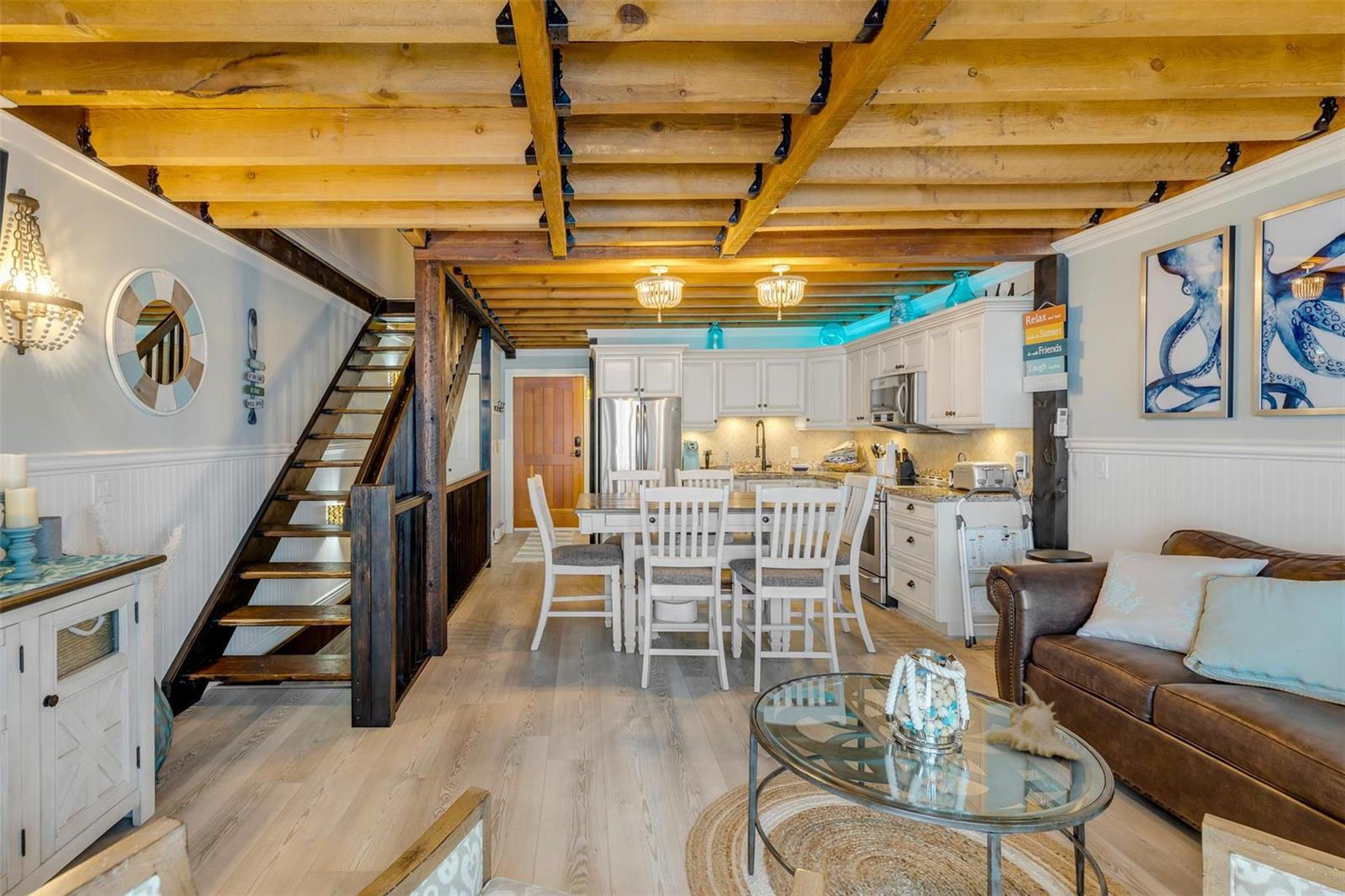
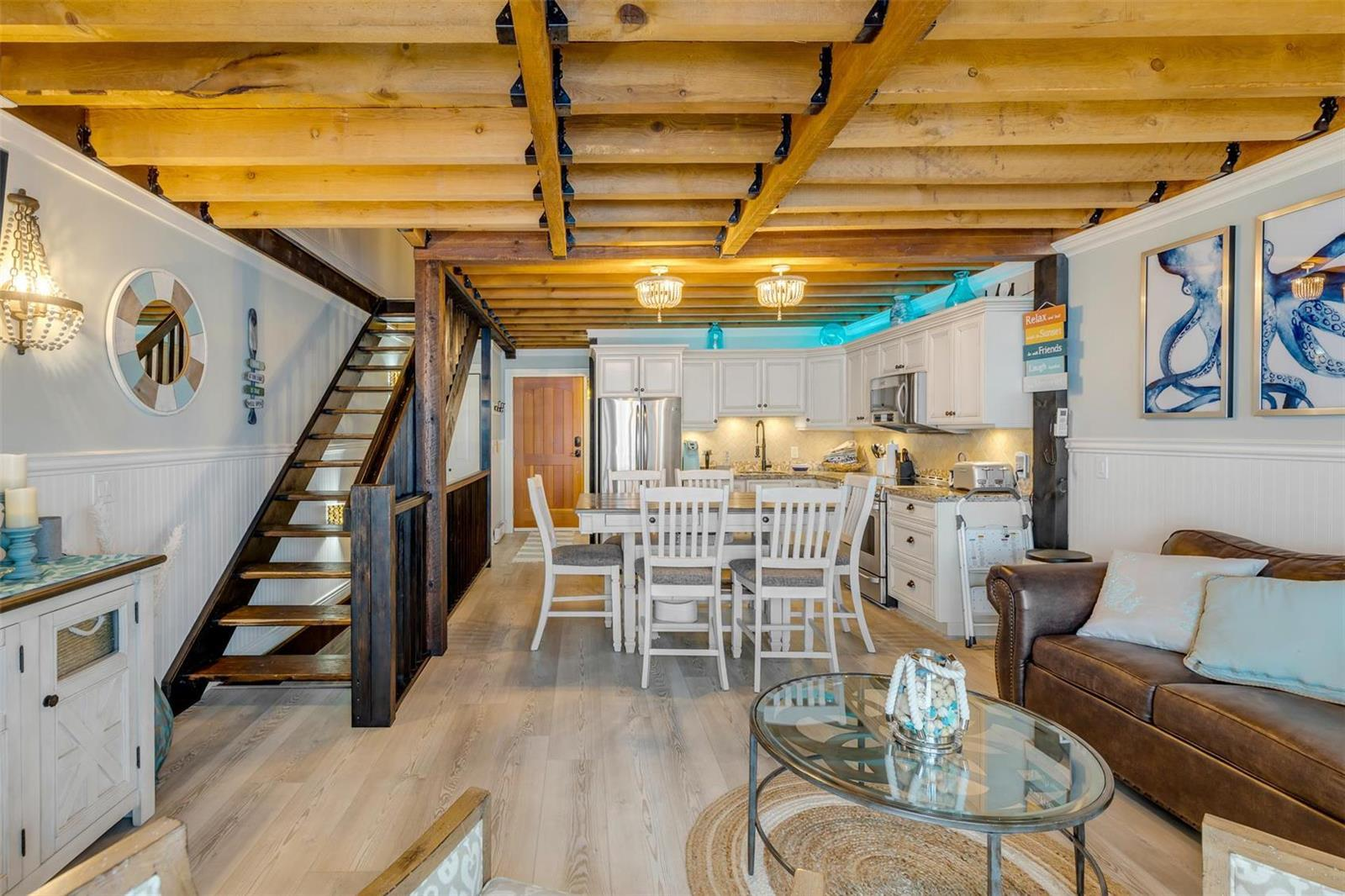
- seashell (1036, 718)
